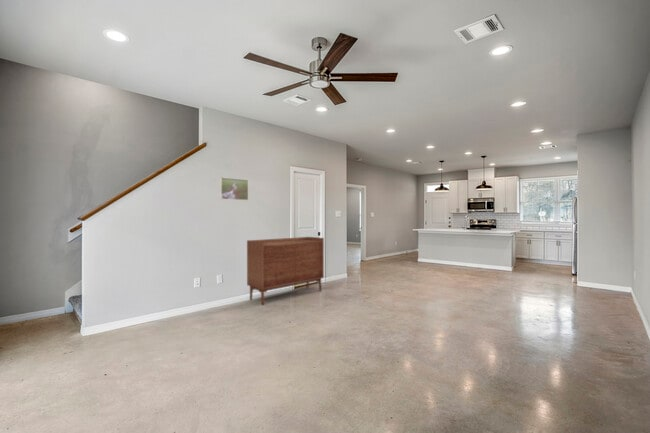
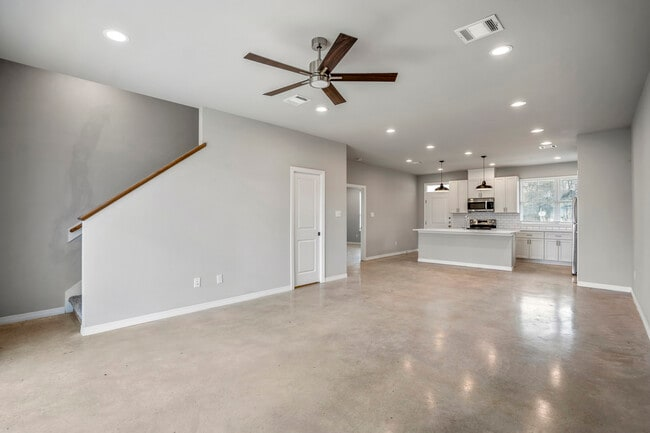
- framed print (234, 189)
- sideboard (287, 267)
